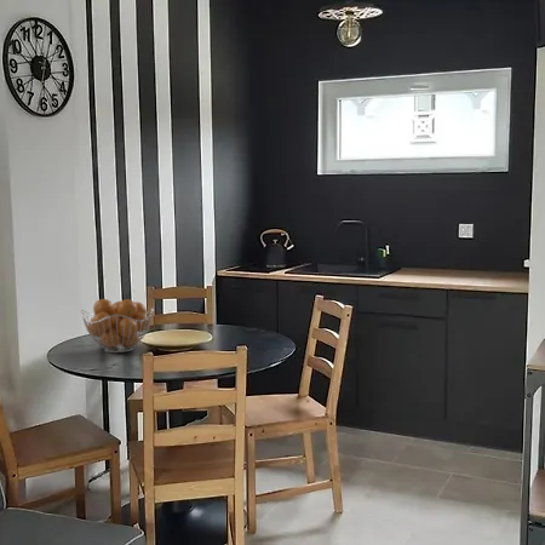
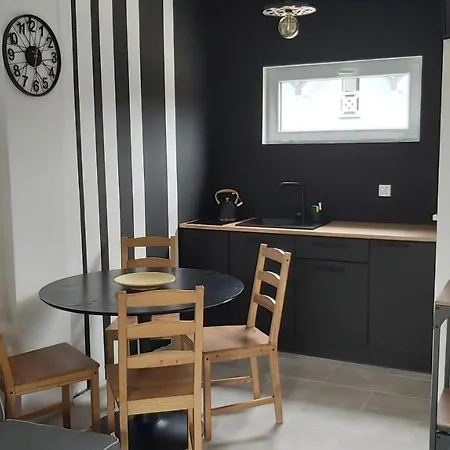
- fruit basket (117, 323)
